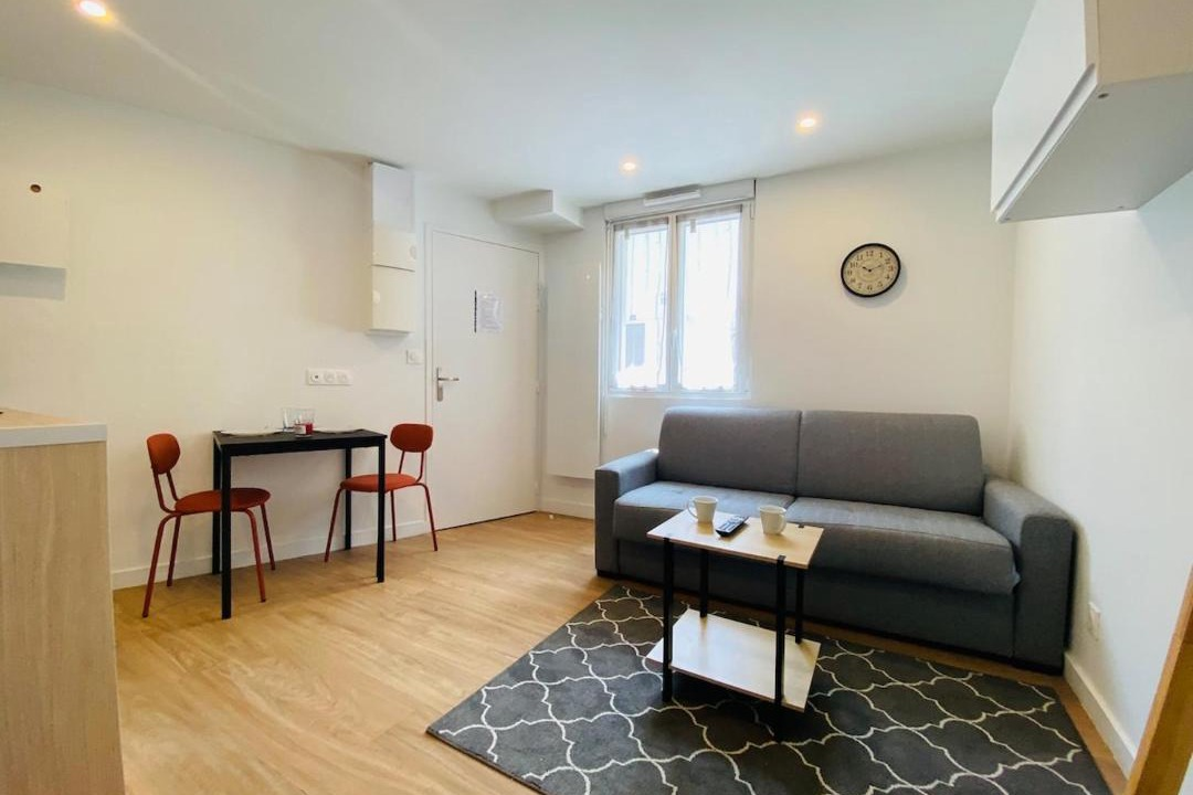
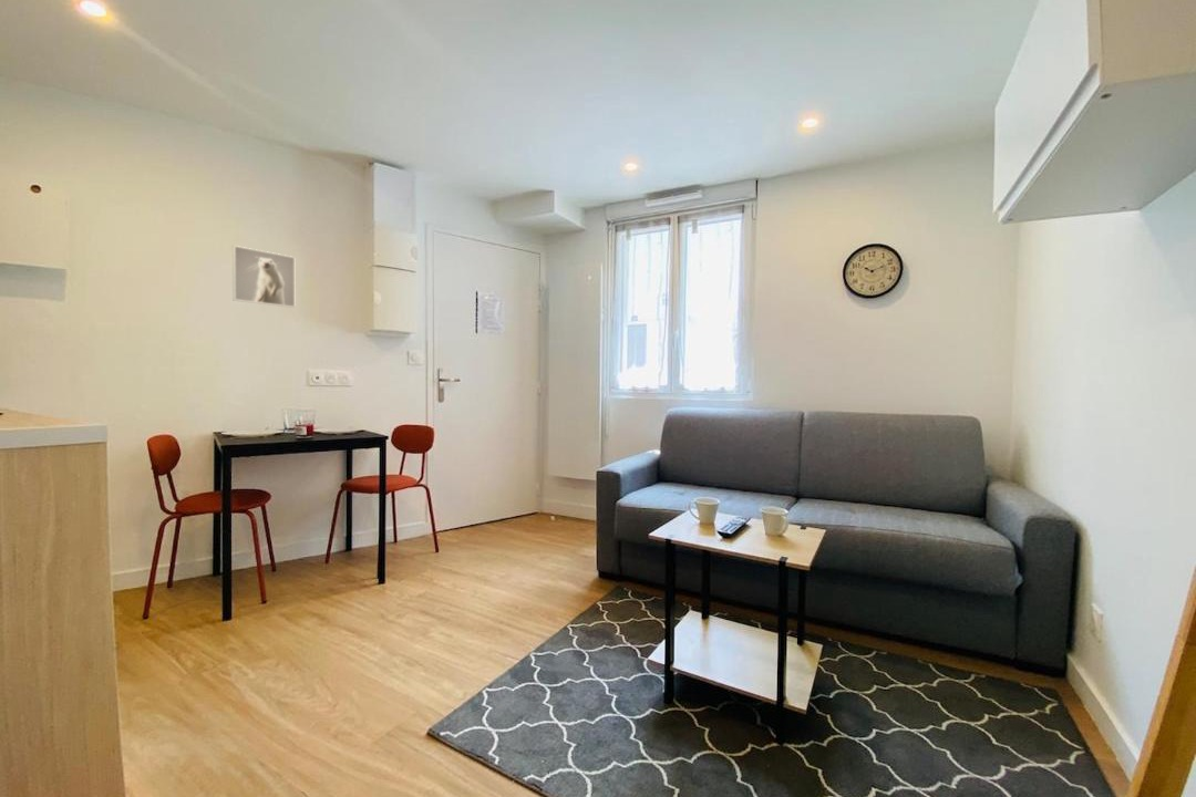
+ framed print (265, 278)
